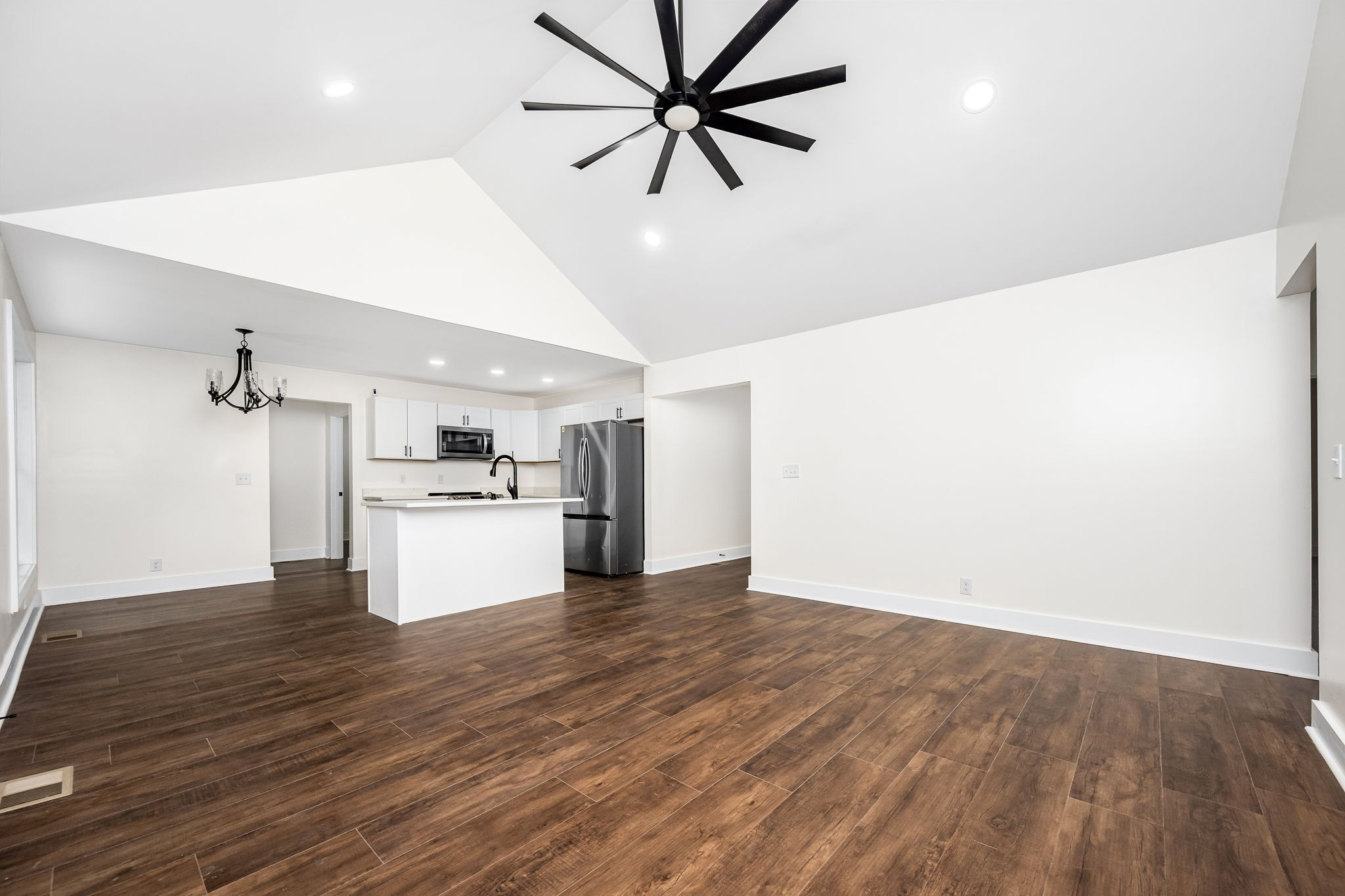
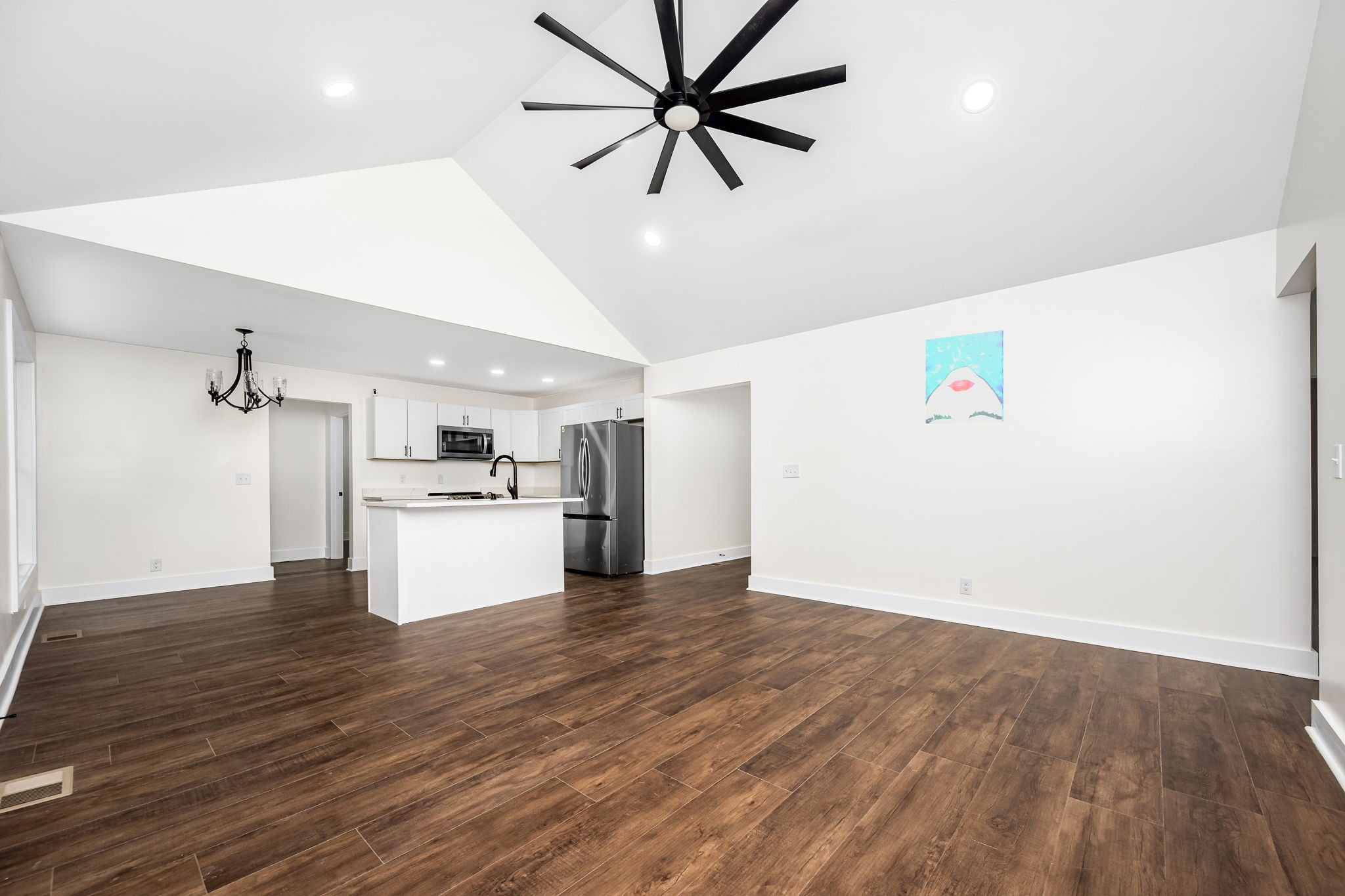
+ wall art (963, 379)
